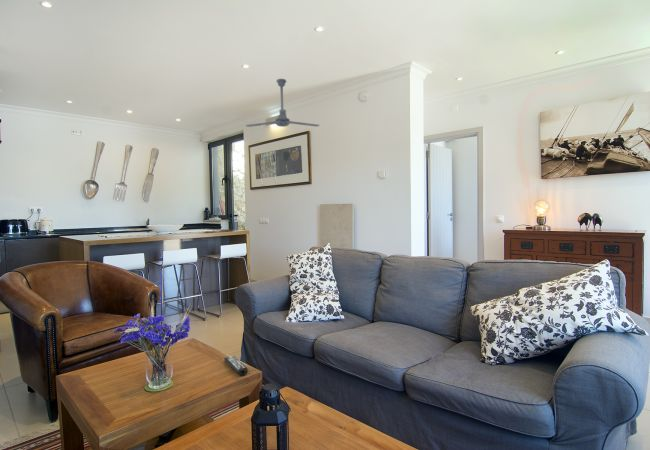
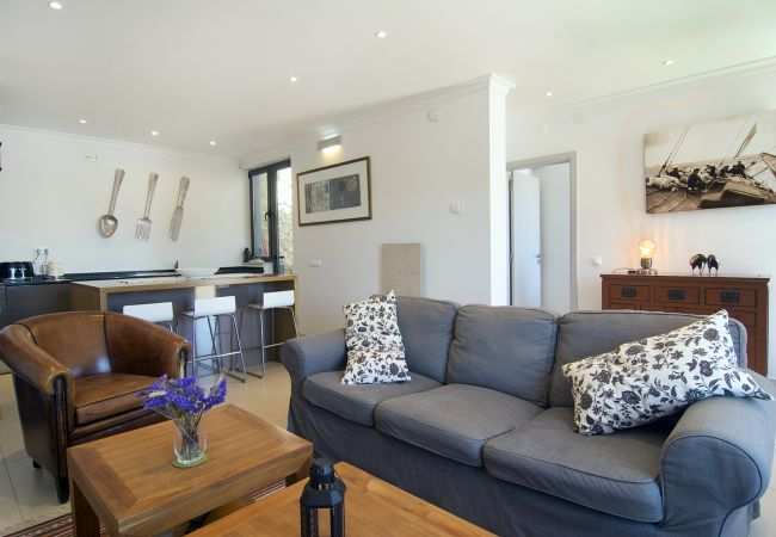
- remote control (235, 364)
- ceiling fan (282, 99)
